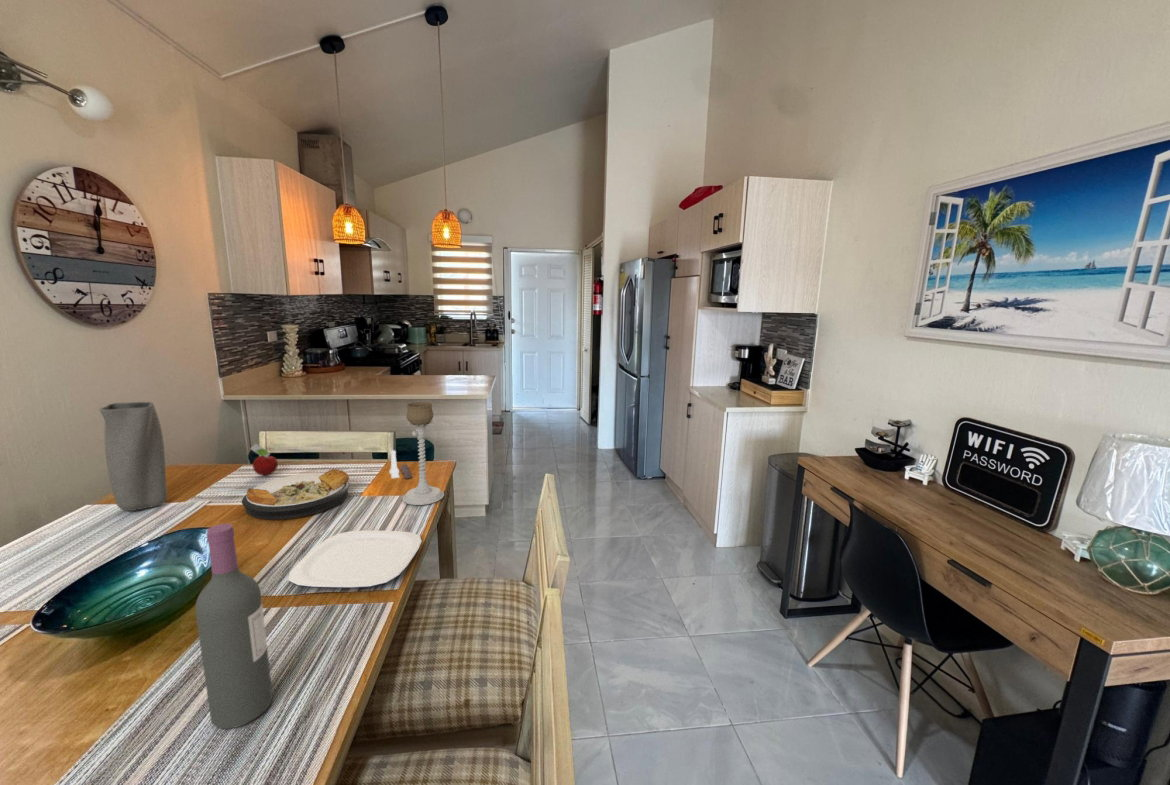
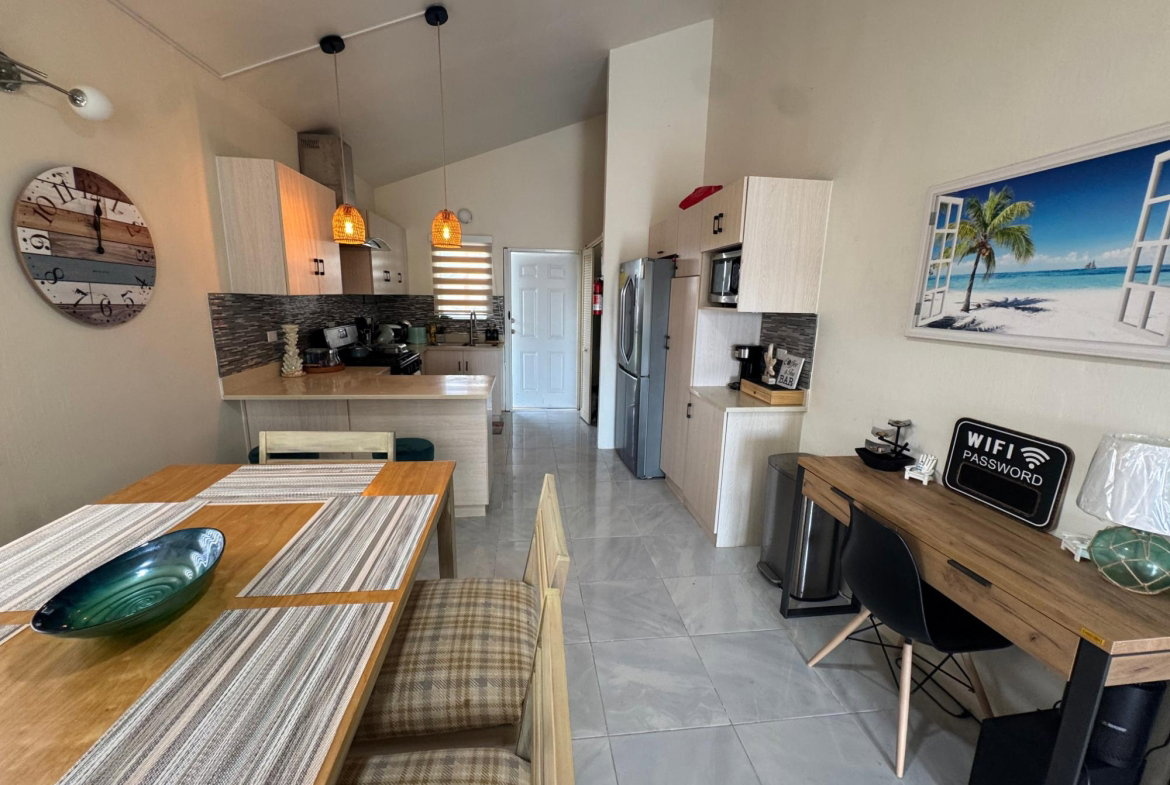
- salt and pepper shaker set (396, 463)
- fruit (264, 459)
- vase (135, 456)
- wine bottle (231, 622)
- plate (298, 490)
- candle holder (421, 451)
- plate (360, 558)
